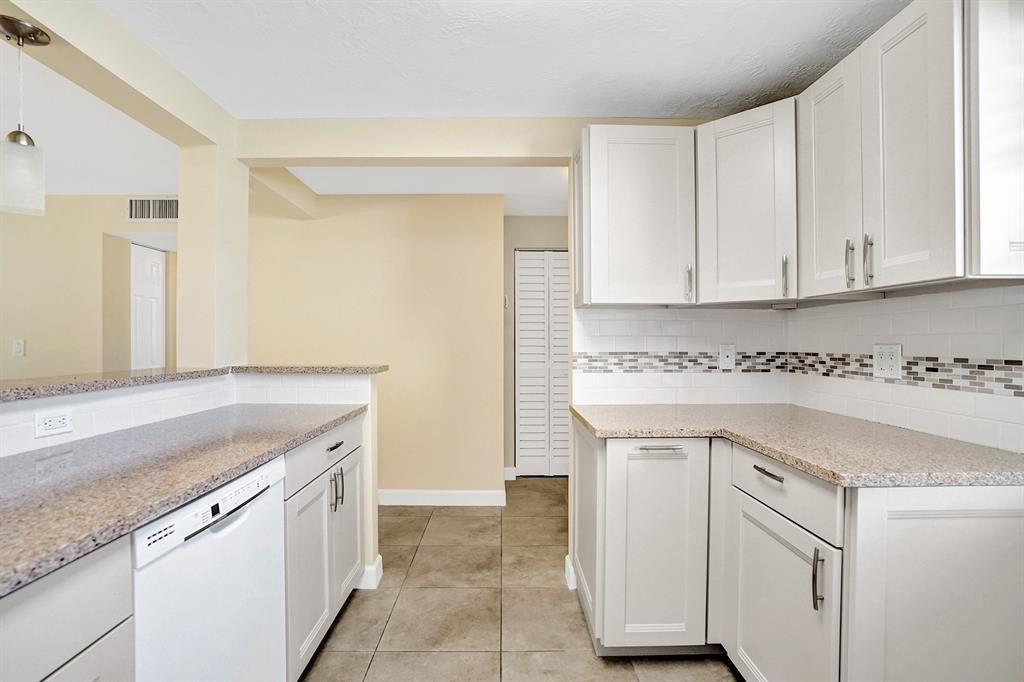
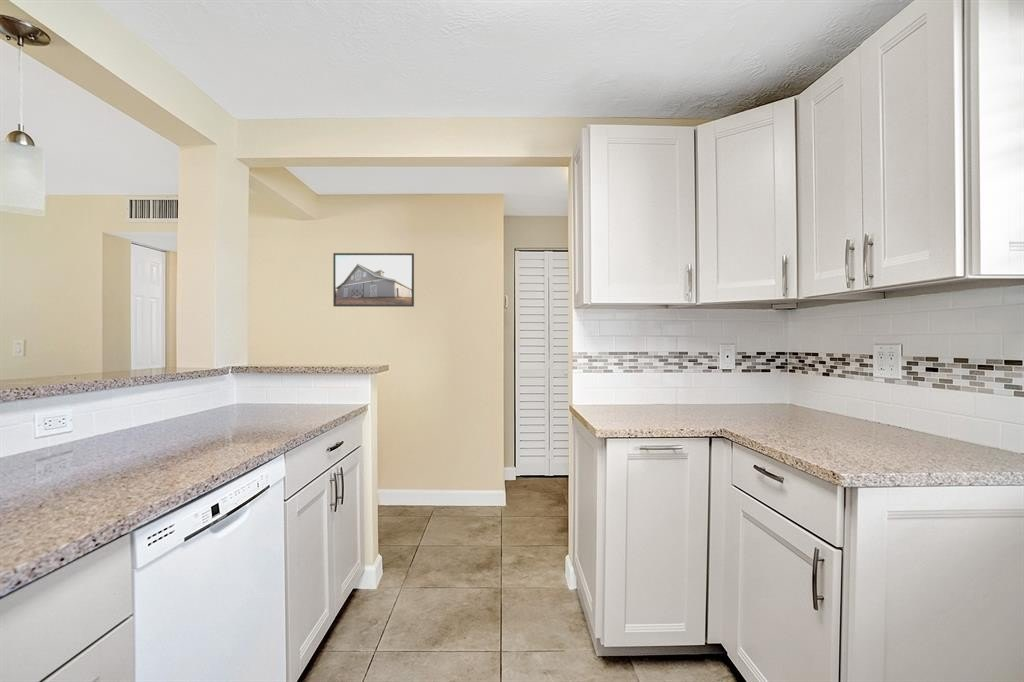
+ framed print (373, 279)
